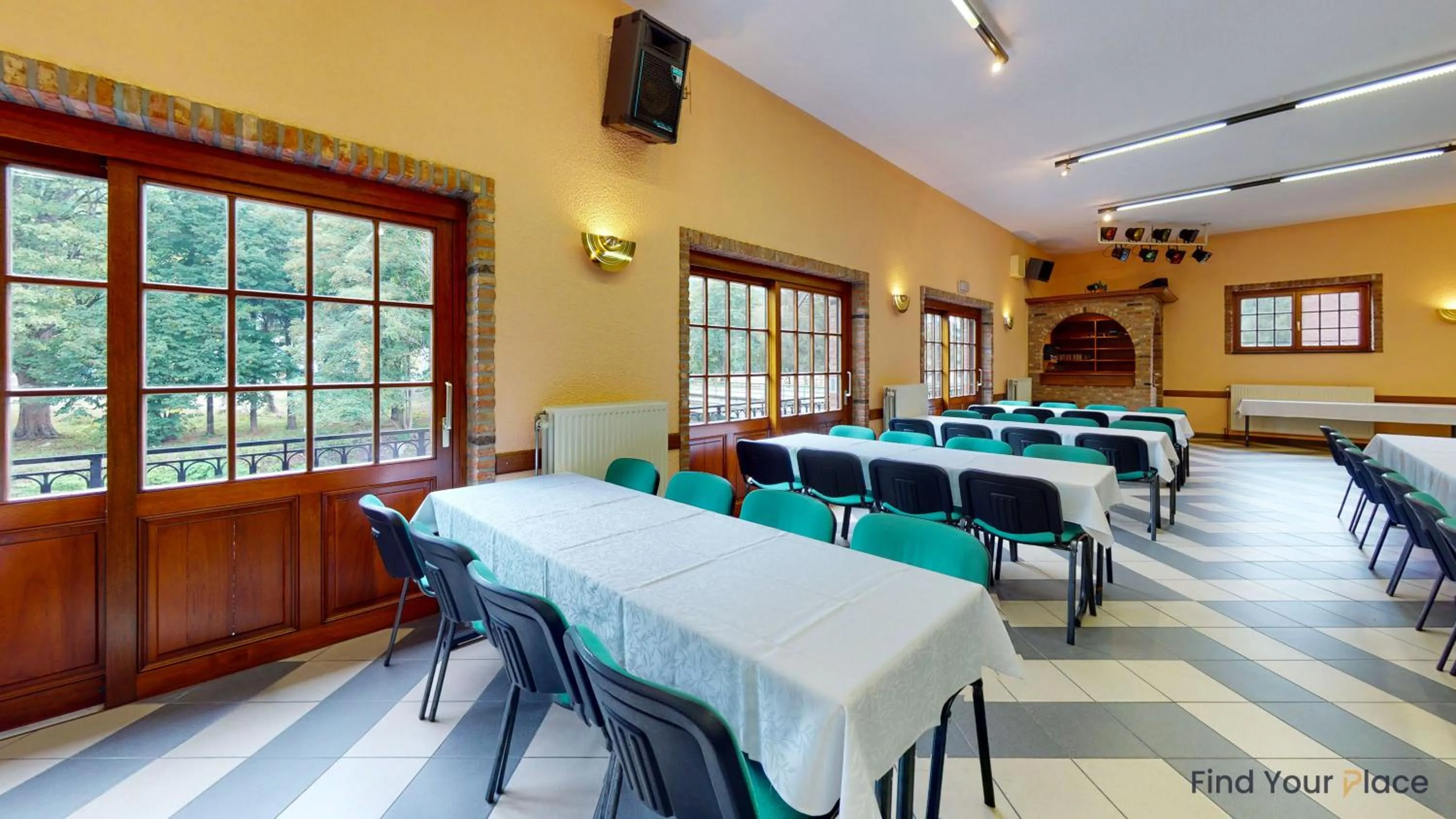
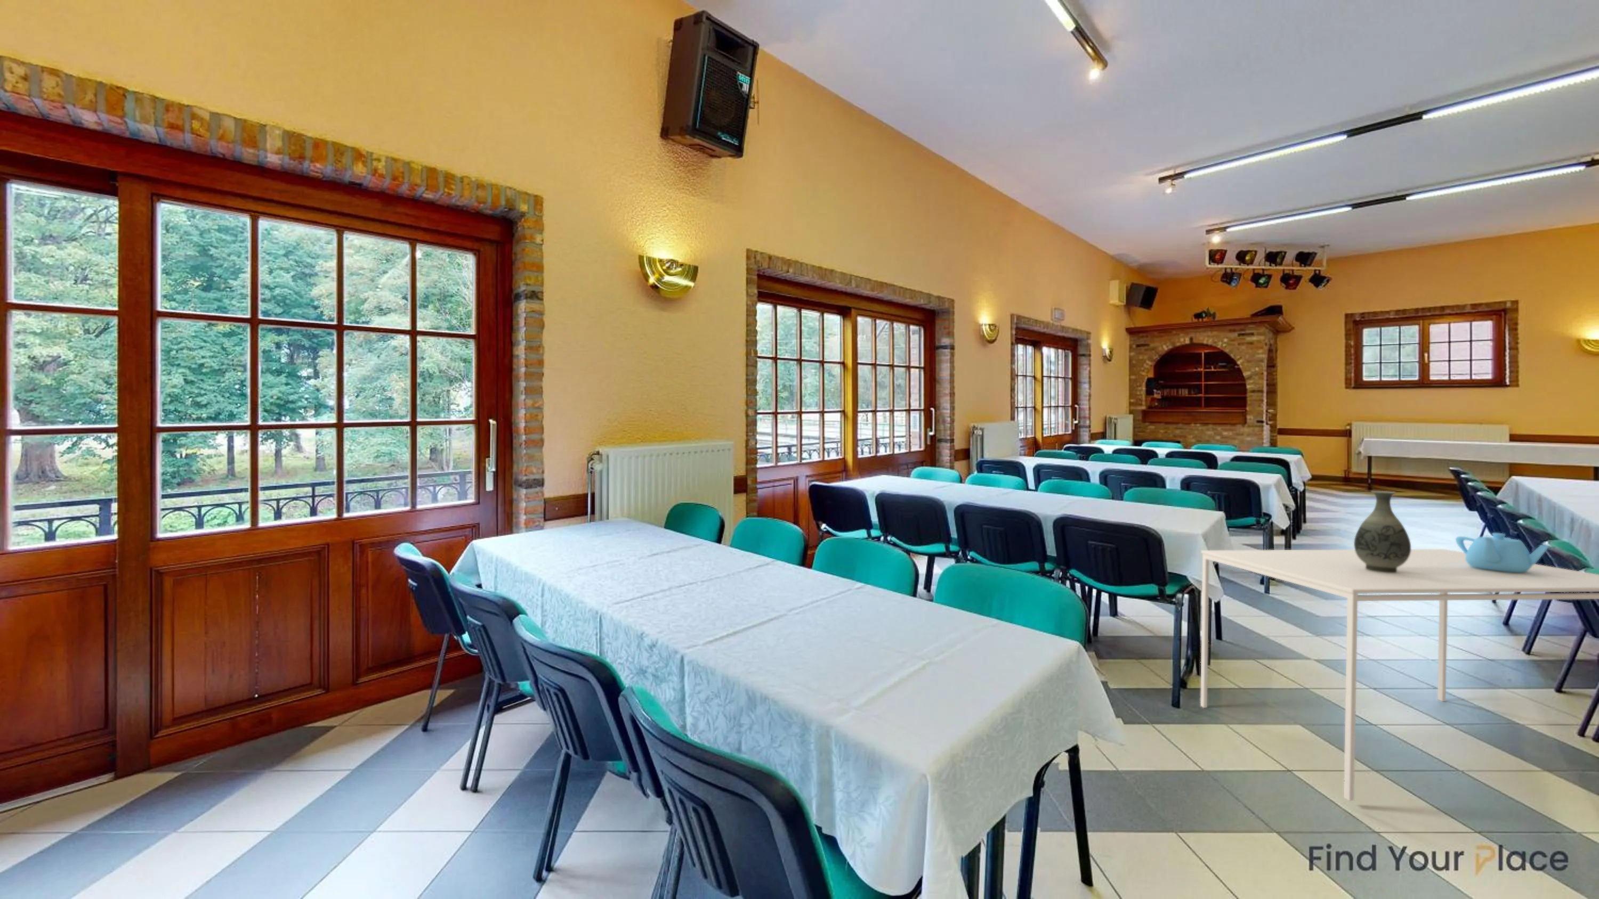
+ teapot (1499, 551)
+ dining table (1438, 655)
+ vase (1382, 530)
